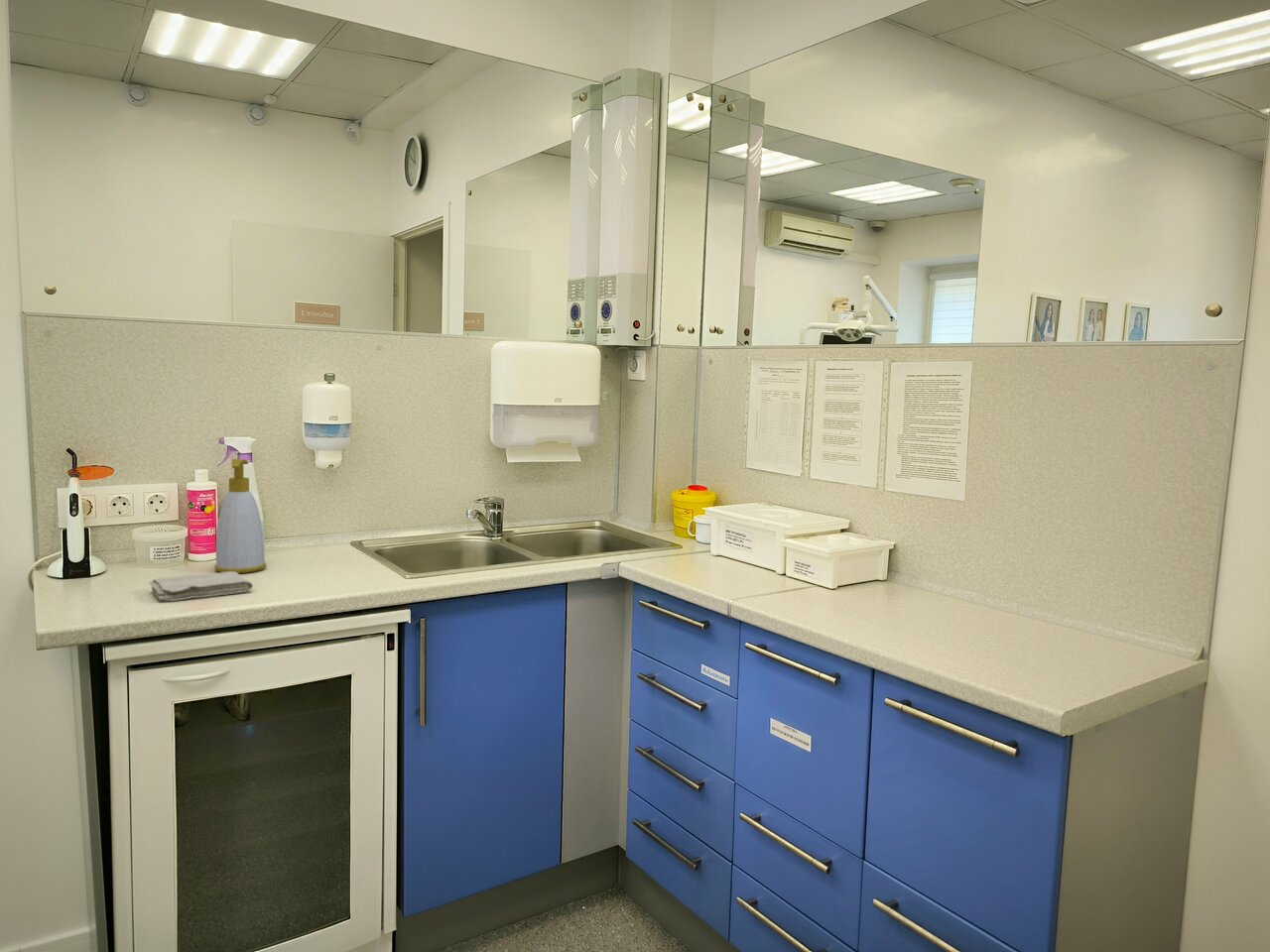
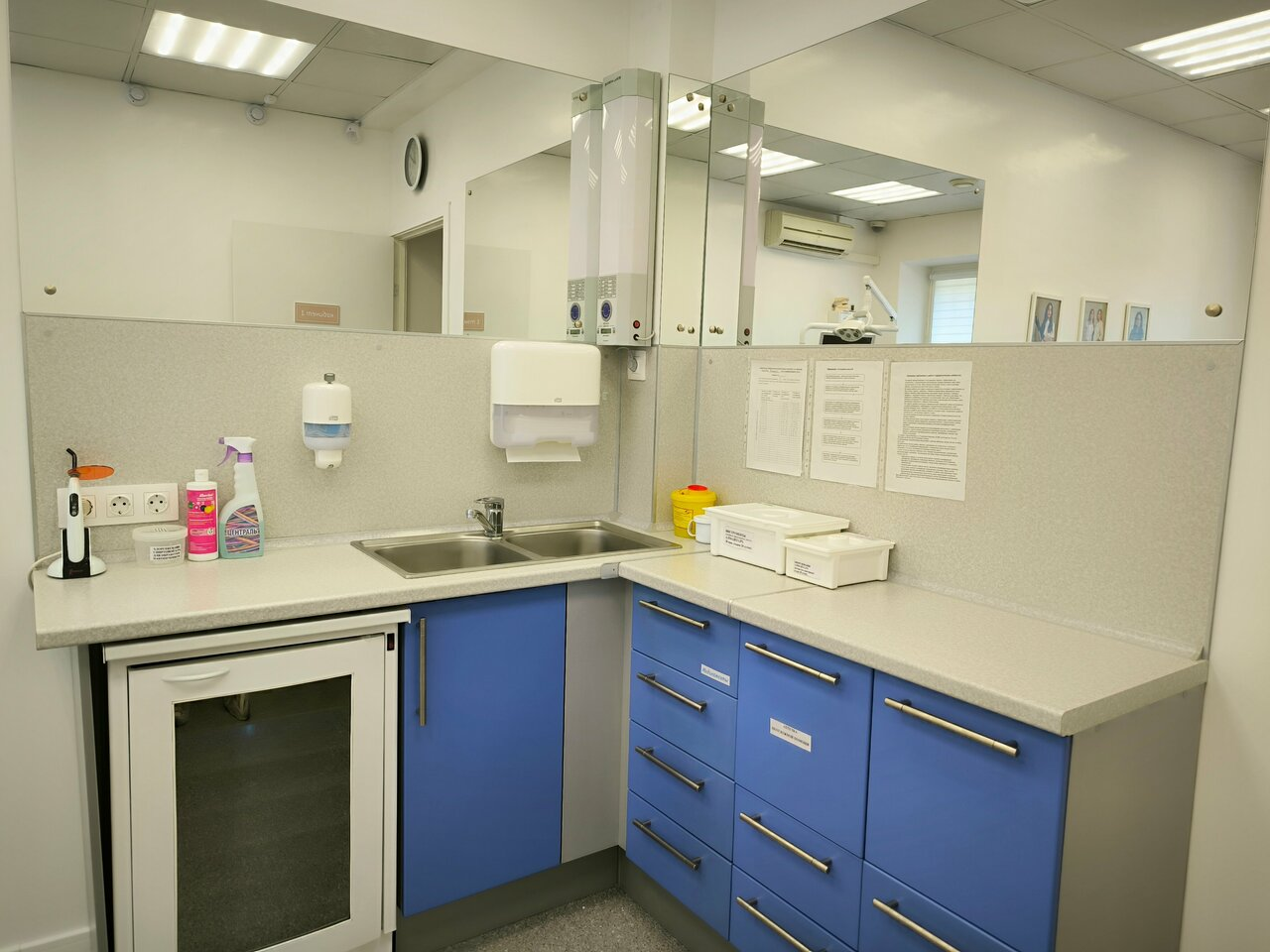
- soap bottle (239, 514)
- washcloth (200, 584)
